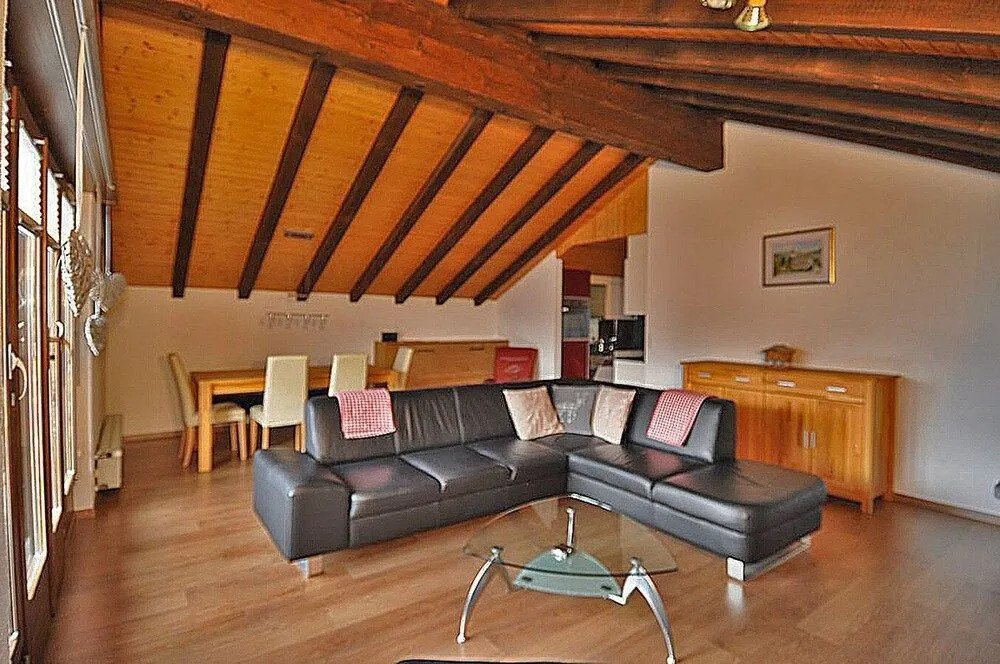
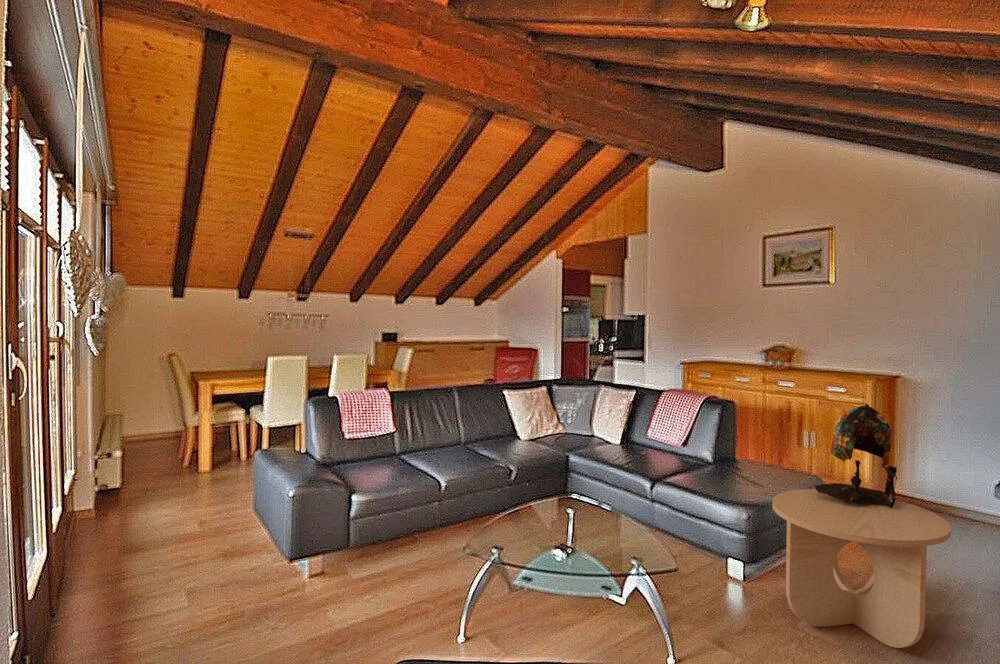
+ table lamp (857, 449)
+ side table (840, 572)
